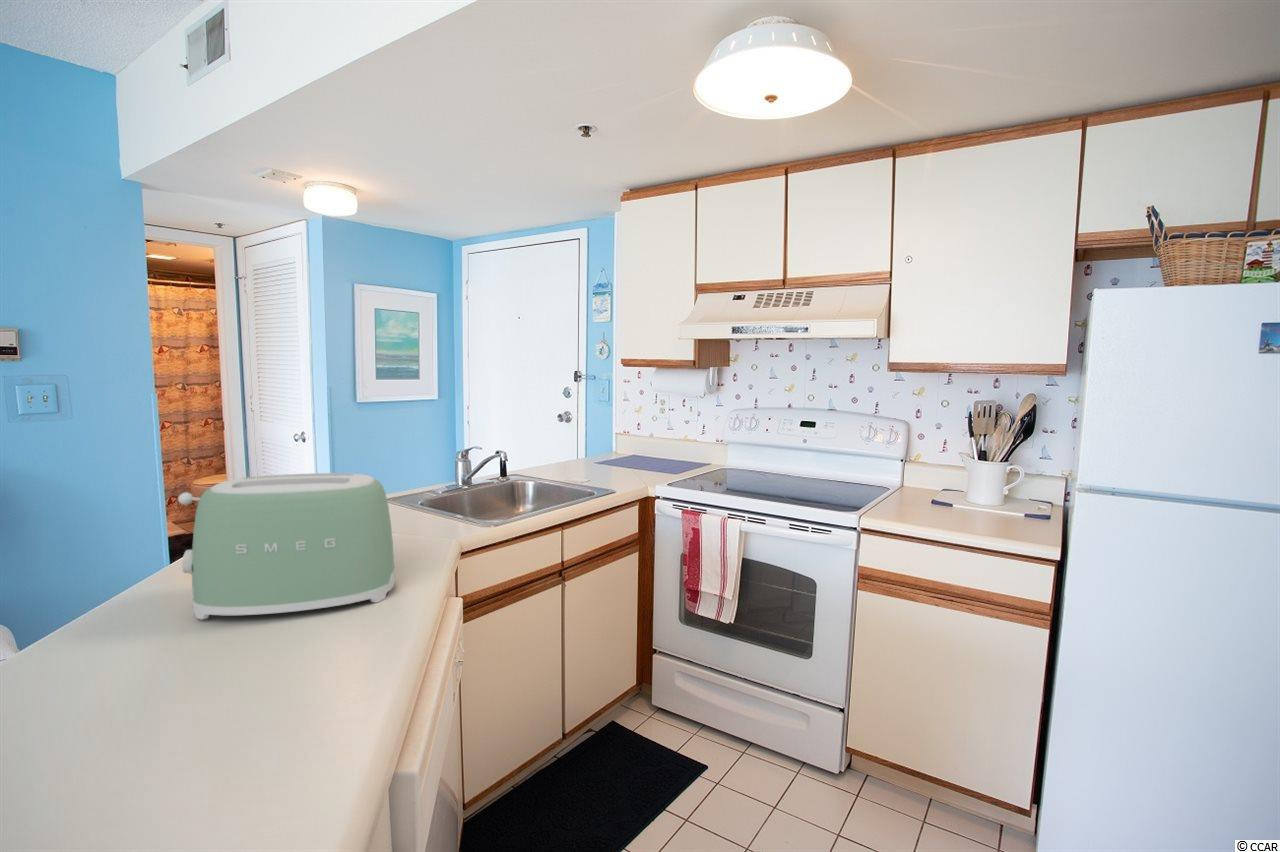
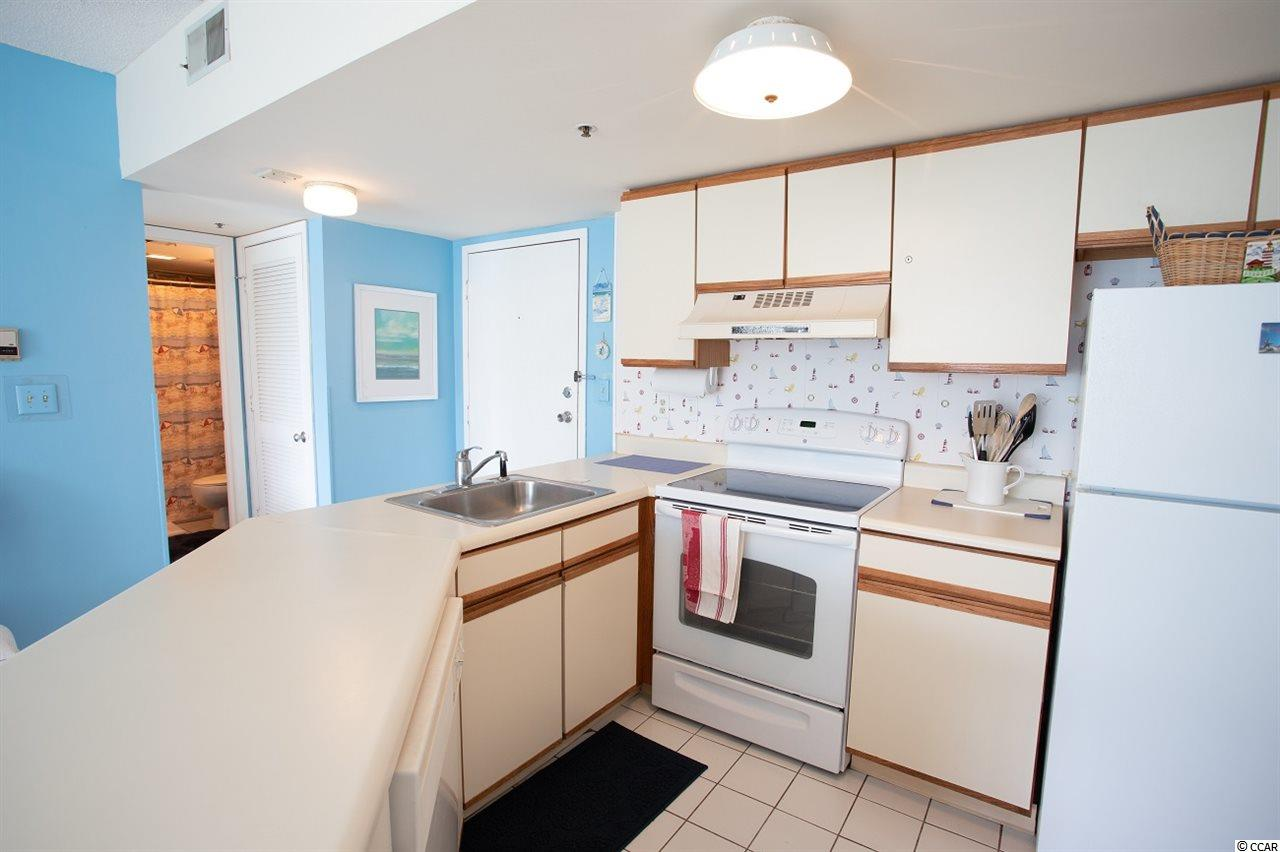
- toaster (298, 537)
